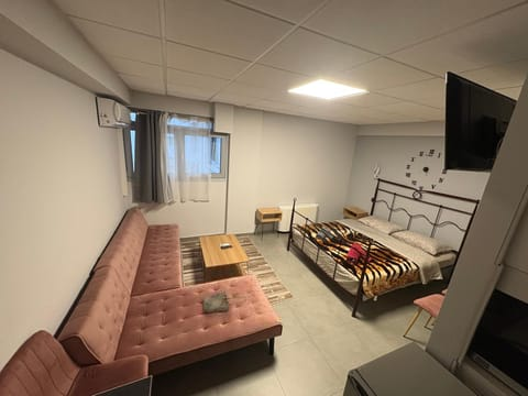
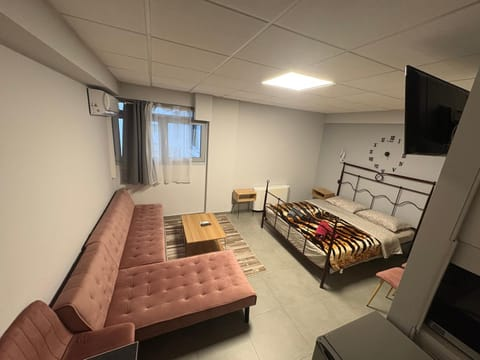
- tote bag (226, 299)
